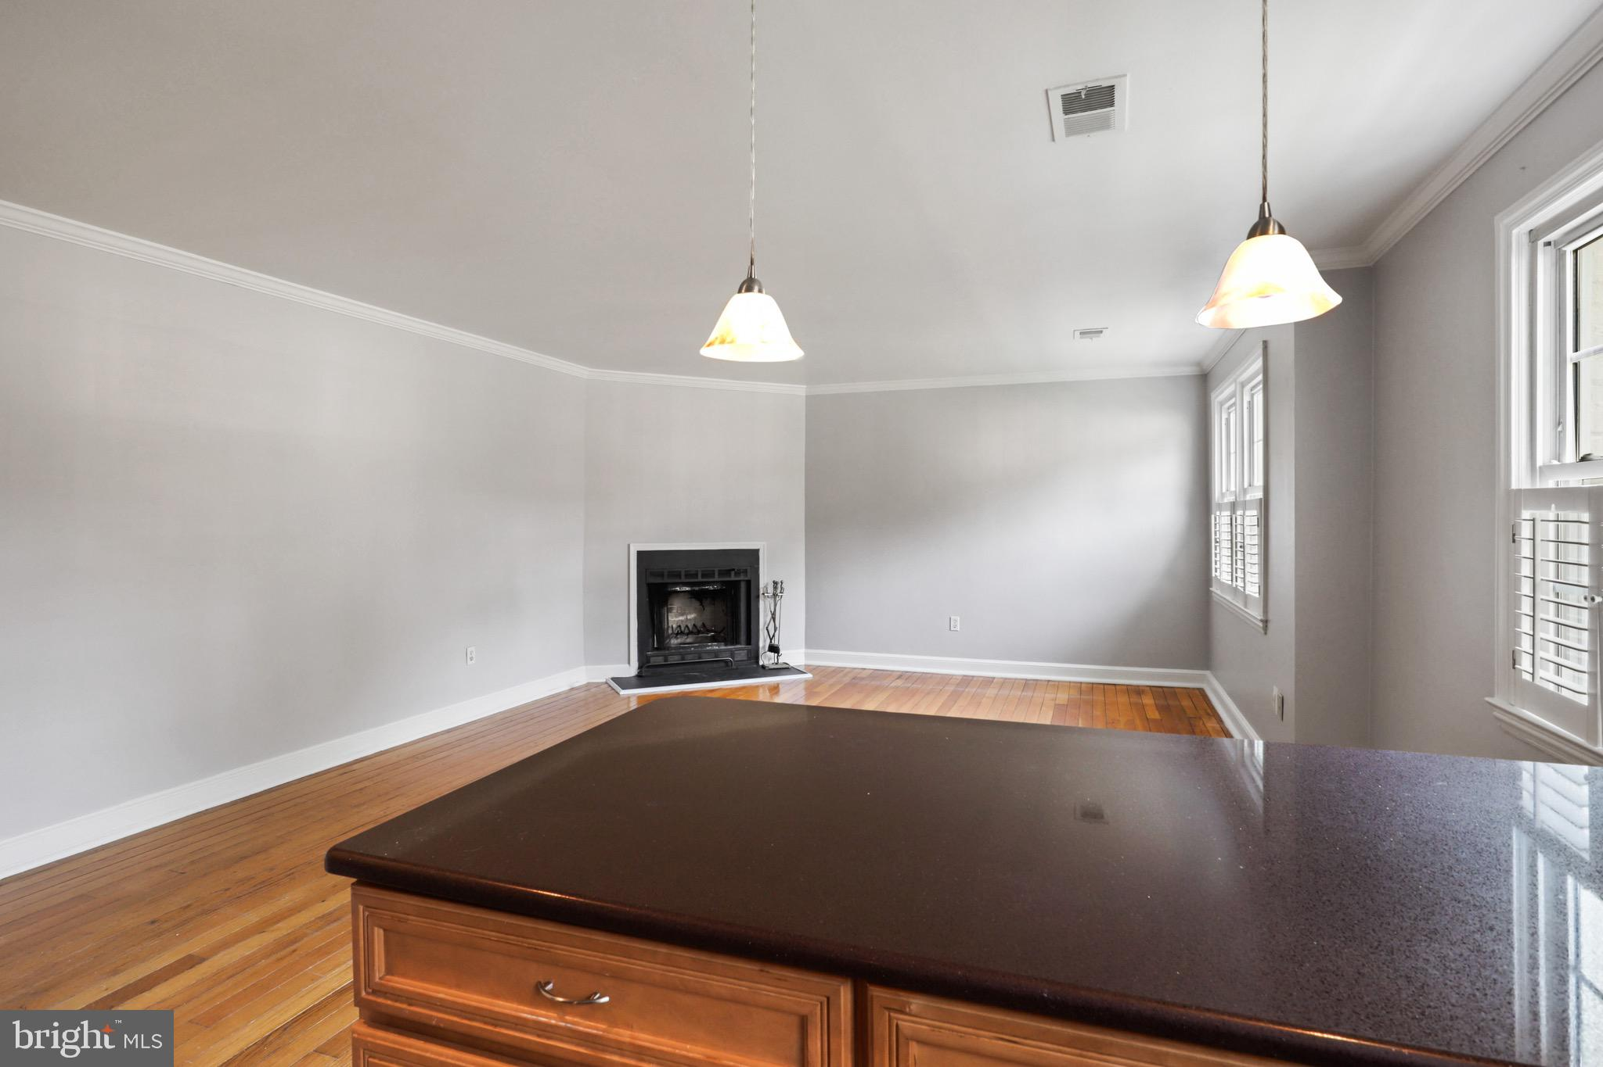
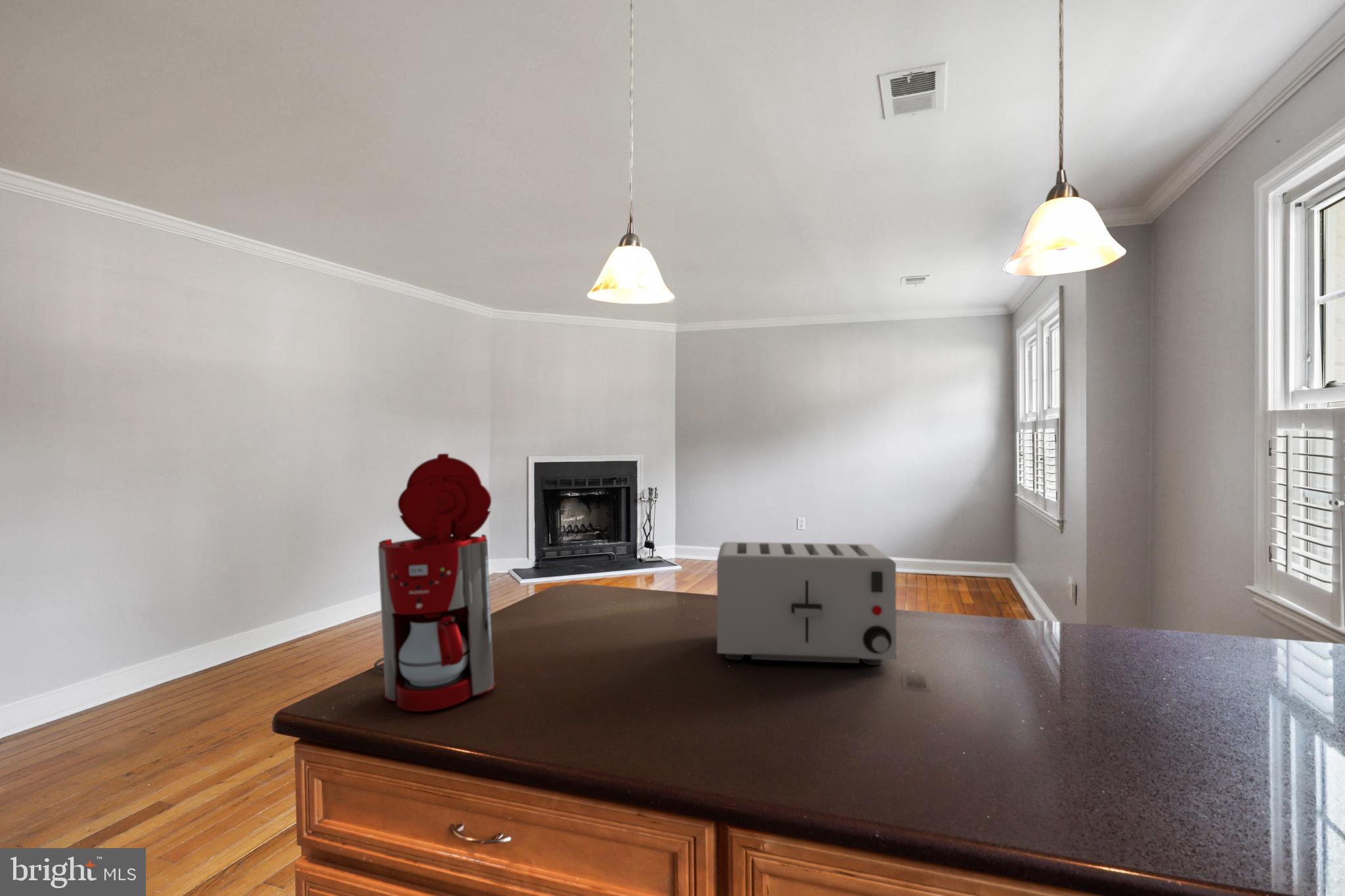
+ coffee maker (434, 563)
+ toaster (801, 601)
